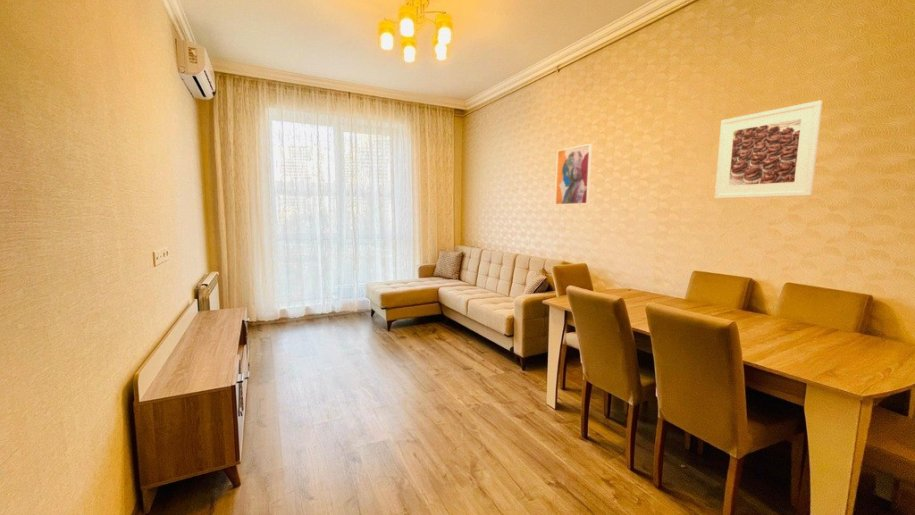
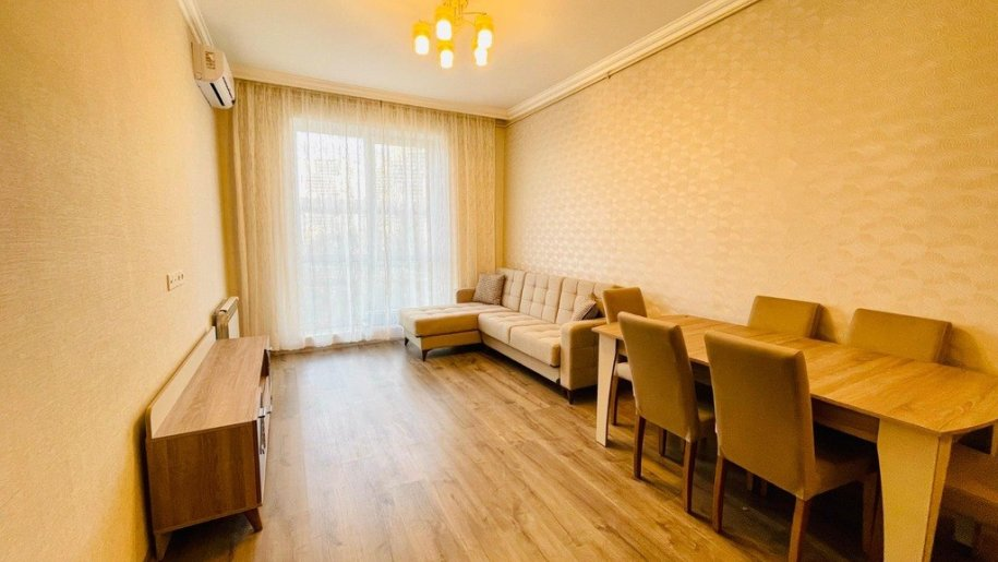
- wall art (572, 176)
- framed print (762, 154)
